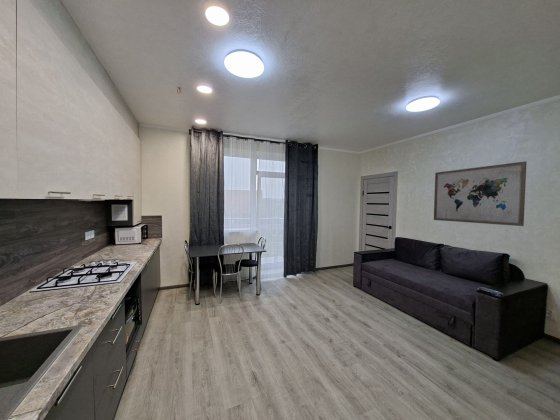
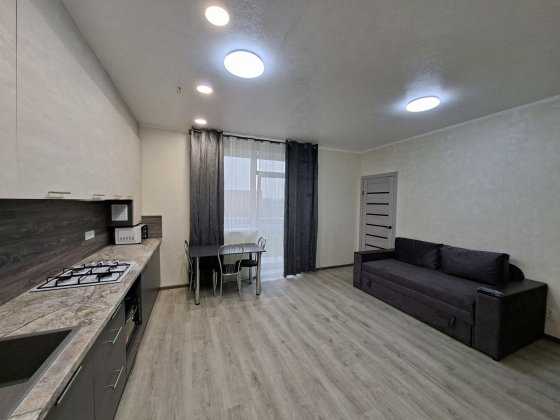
- wall art (472, 195)
